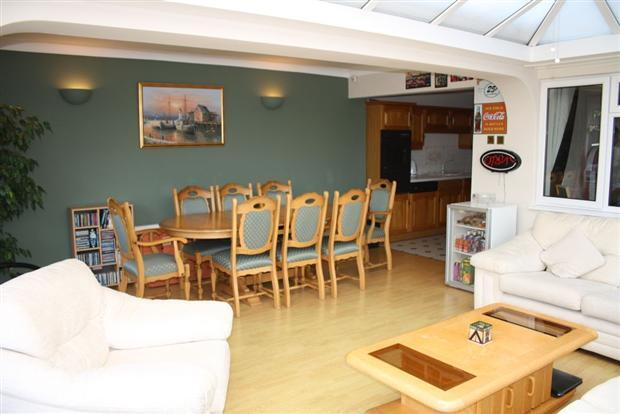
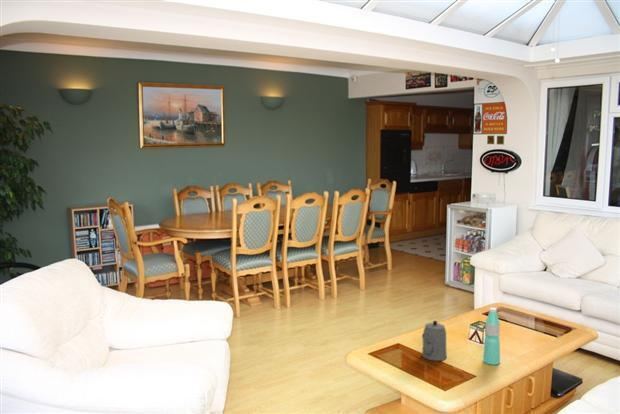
+ water bottle (492, 335)
+ teapot (433, 339)
